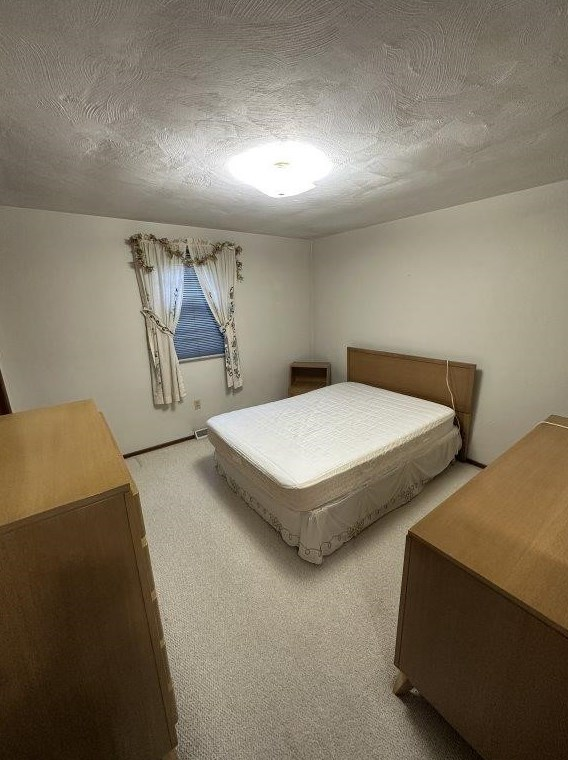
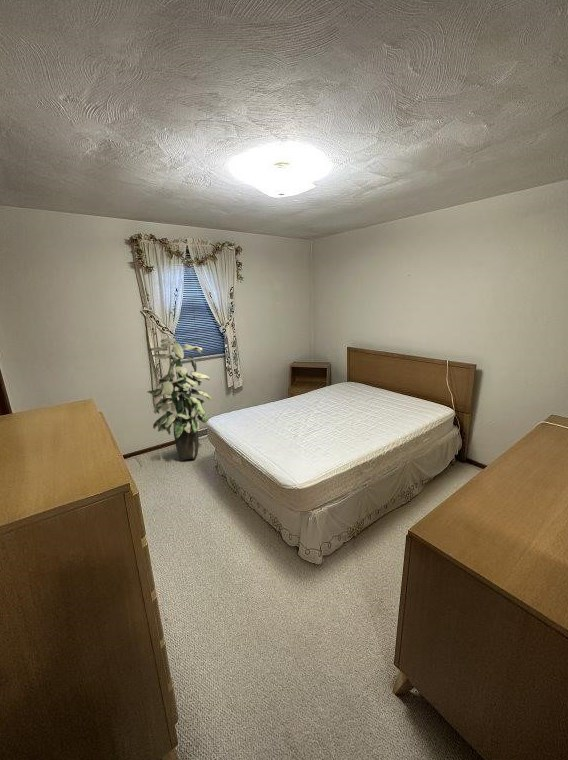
+ indoor plant (179, 399)
